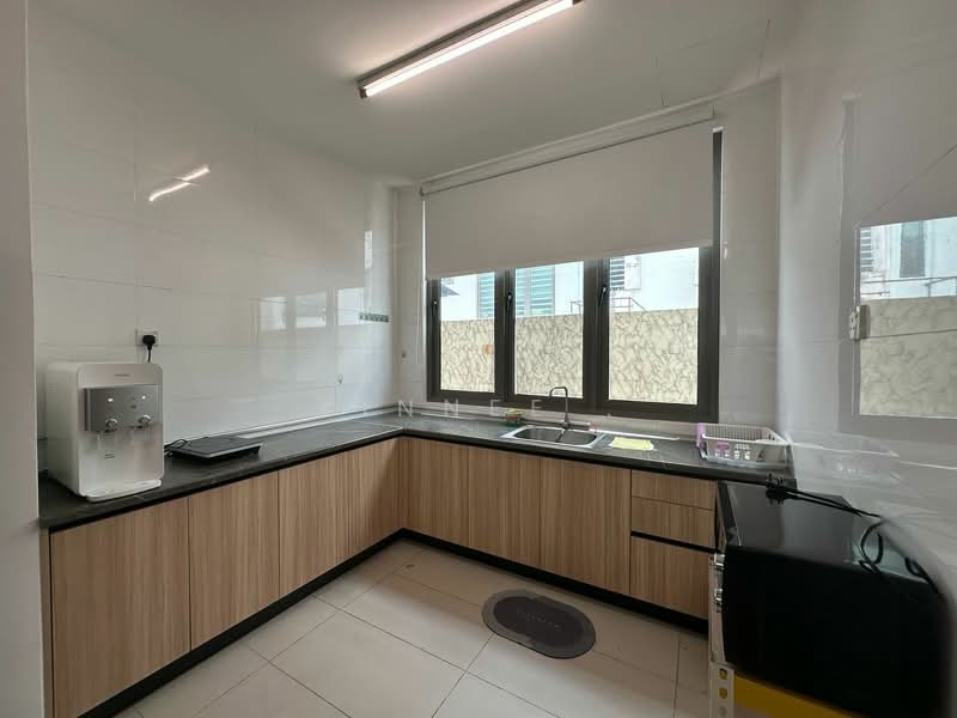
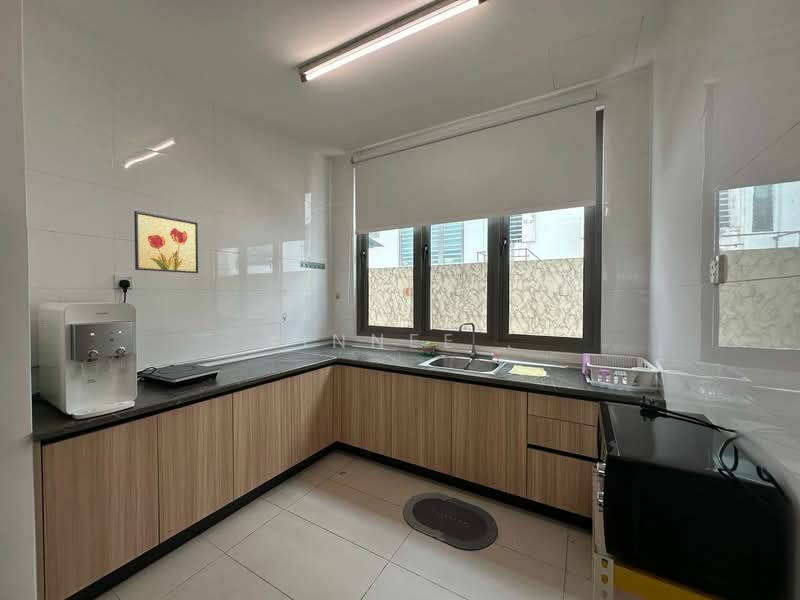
+ wall art (168, 244)
